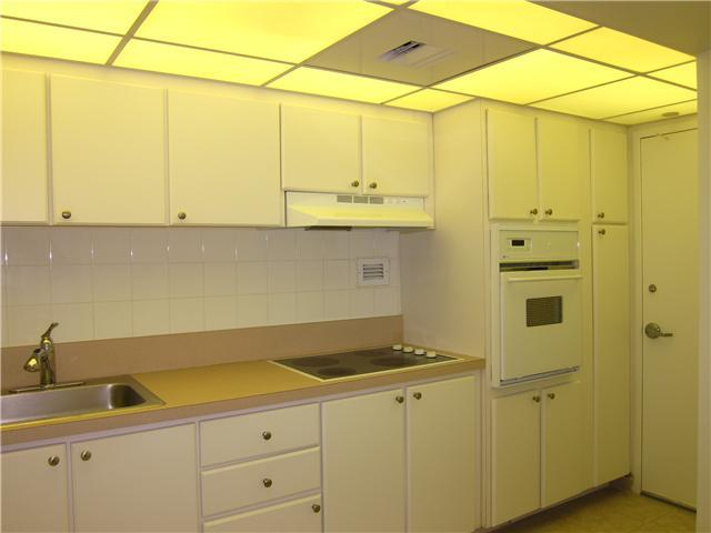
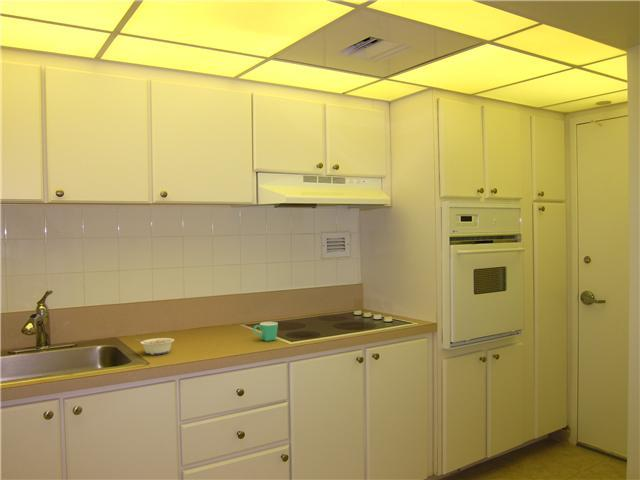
+ mug (265, 331)
+ legume (156, 345)
